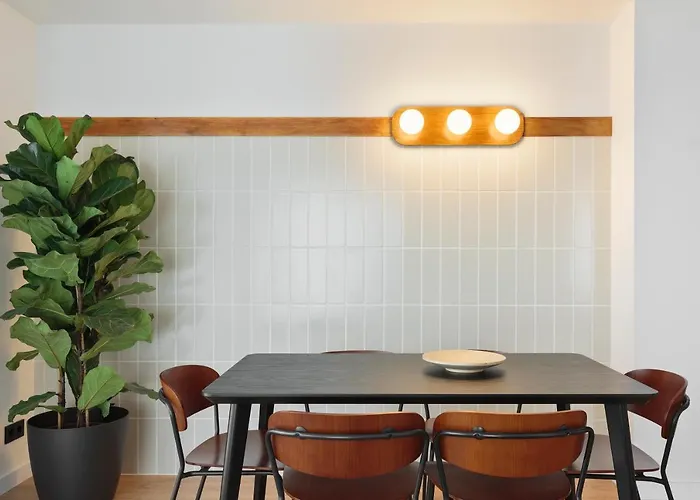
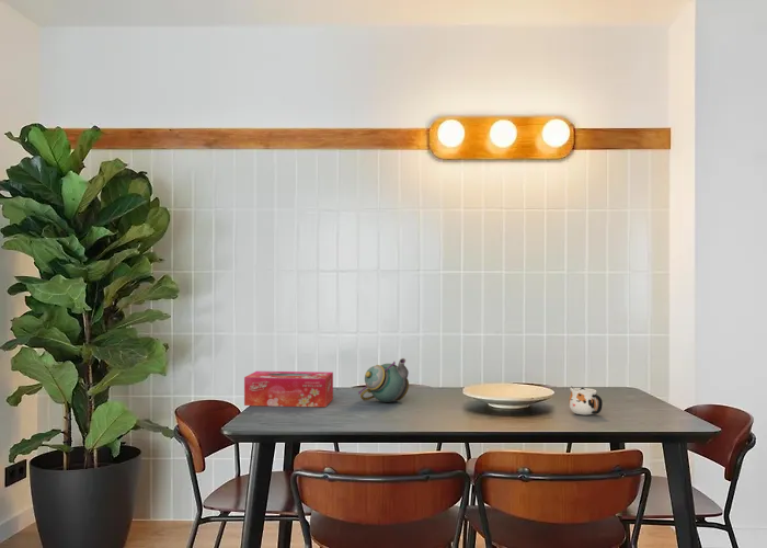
+ teapot (386, 379)
+ mug (586, 400)
+ tissue box (289, 388)
